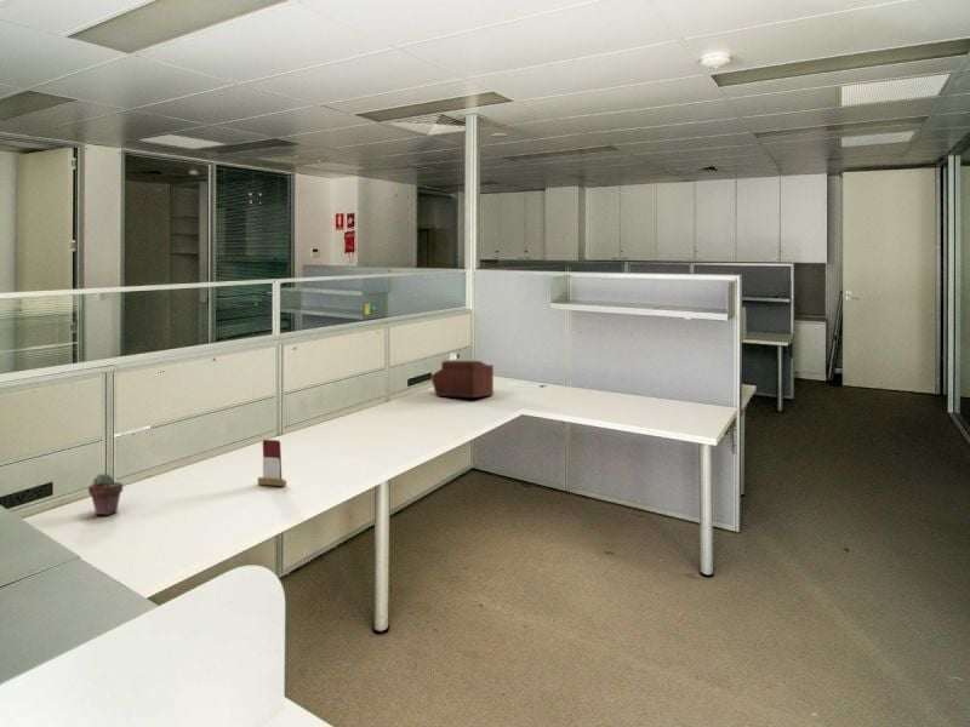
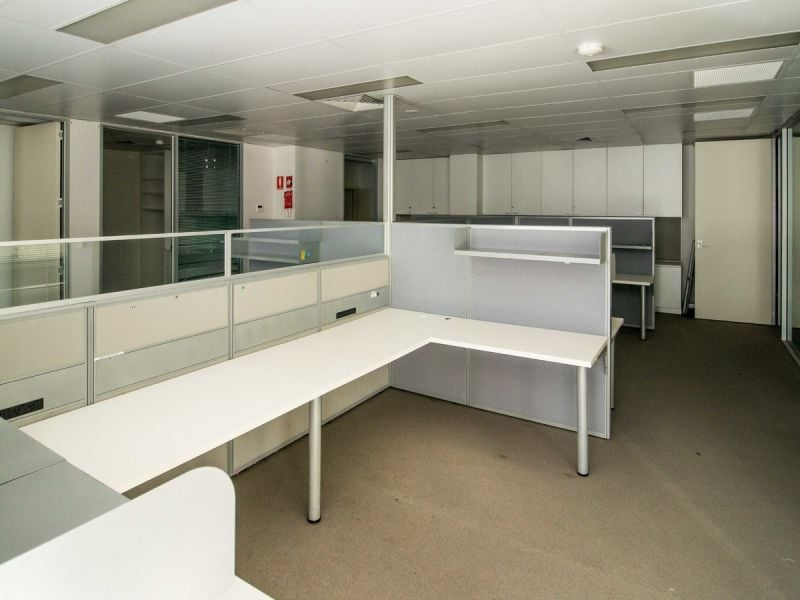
- sewing box (462, 377)
- potted succulent (105, 492)
- smartphone (272, 462)
